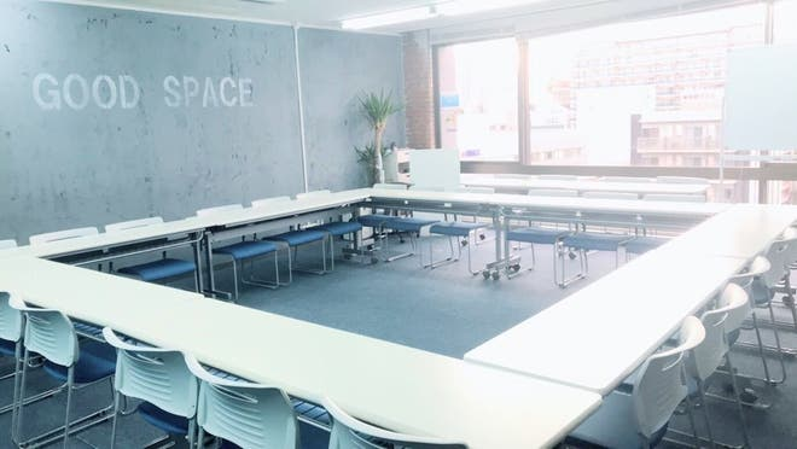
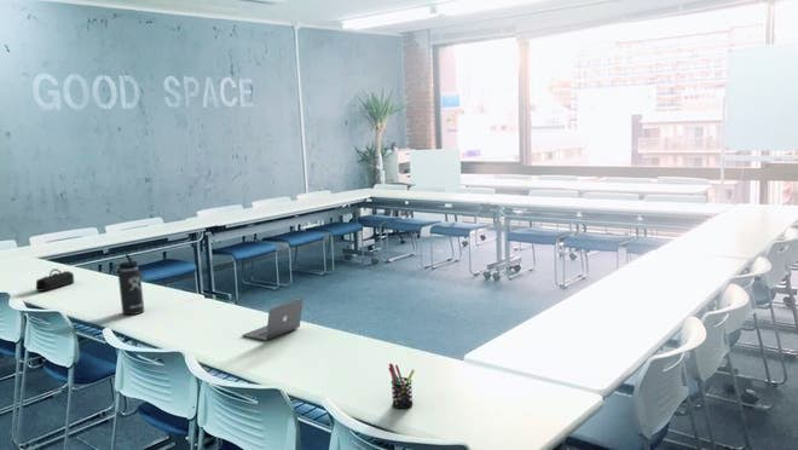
+ laptop (262, 327)
+ pencil case (54, 277)
+ thermos bottle (127, 283)
+ pen holder (399, 385)
